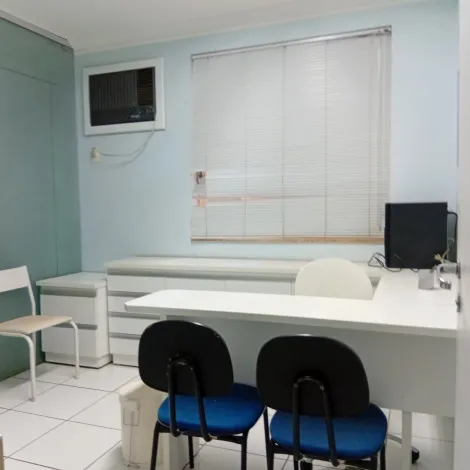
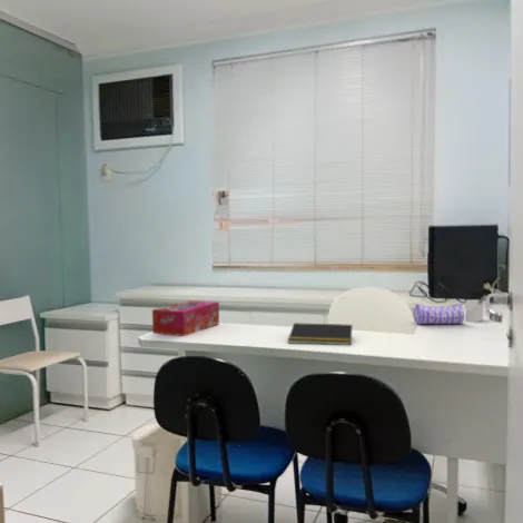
+ tissue box (187, 316)
+ notepad (320, 333)
+ pencil case (438, 314)
